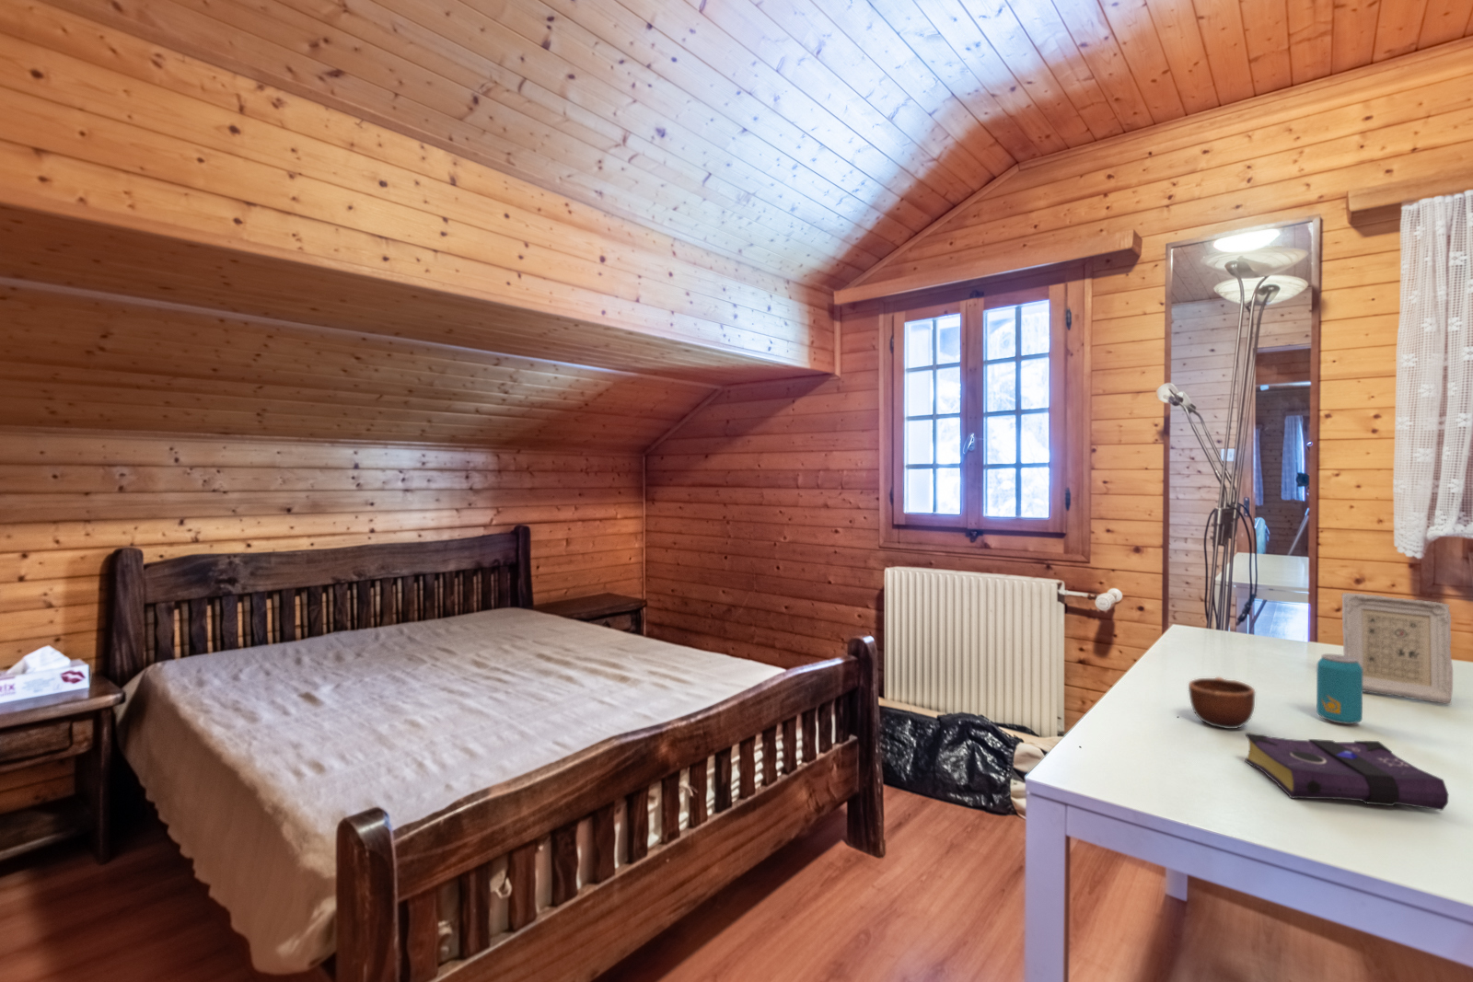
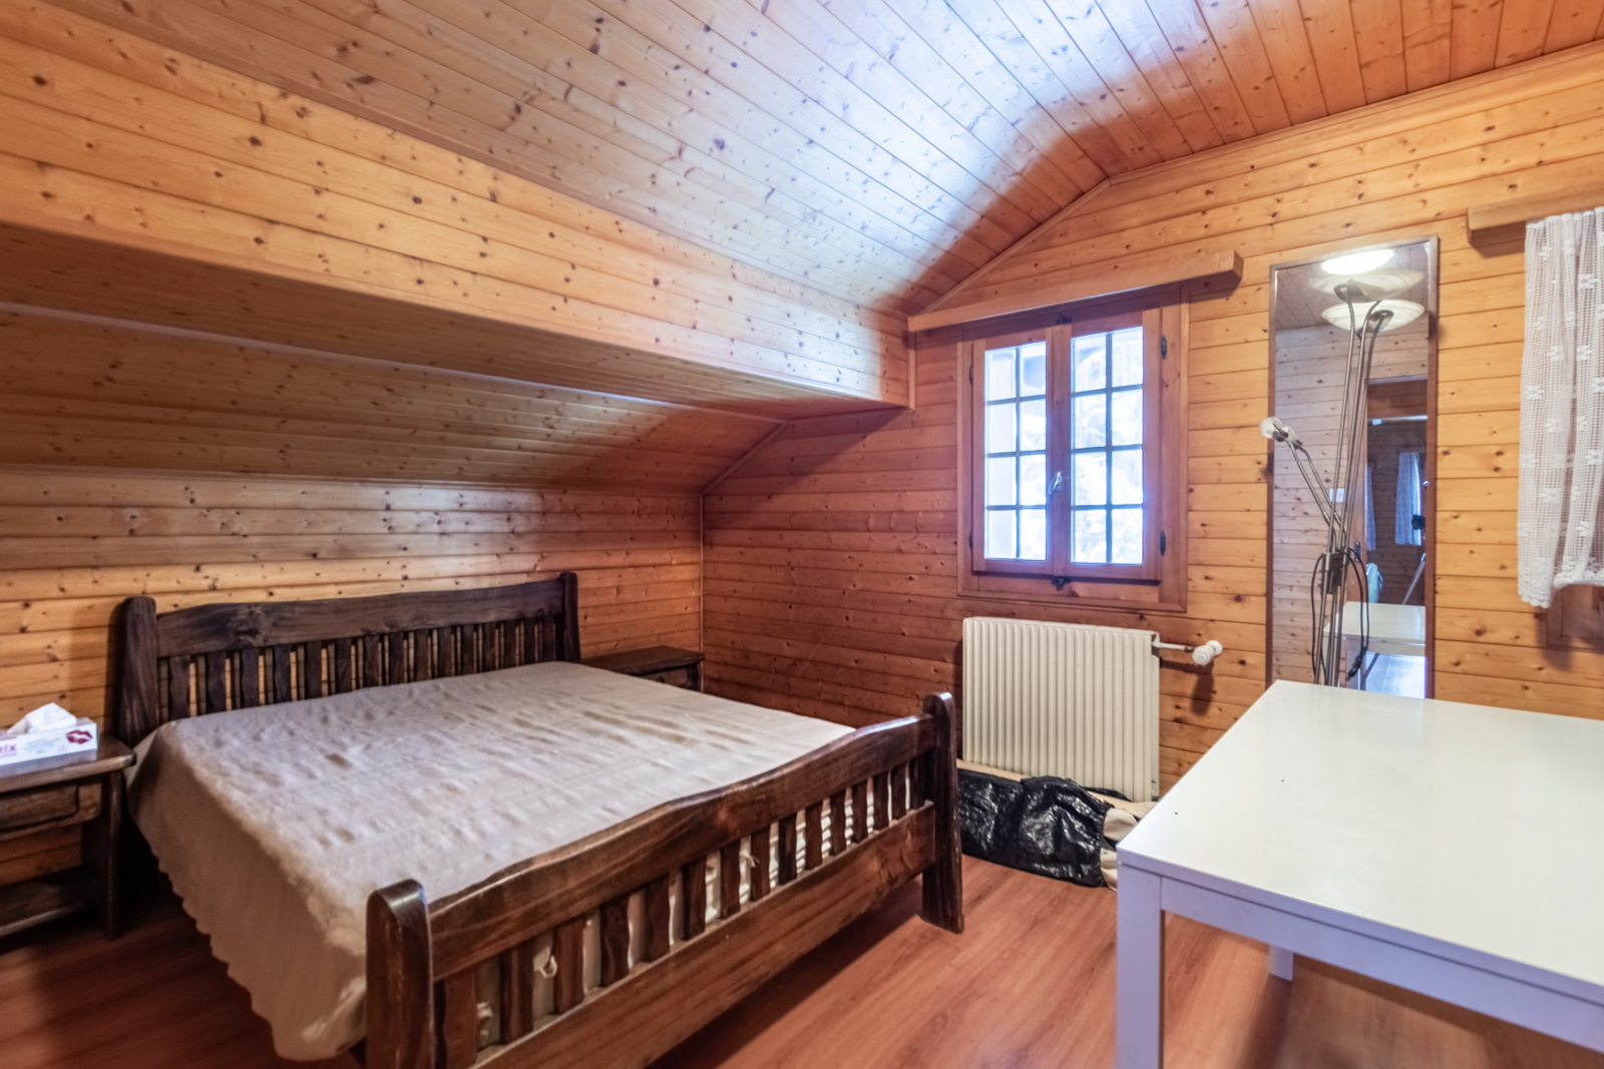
- beverage can (1338, 688)
- mug (1217, 701)
- book (1338, 768)
- picture frame (1394, 646)
